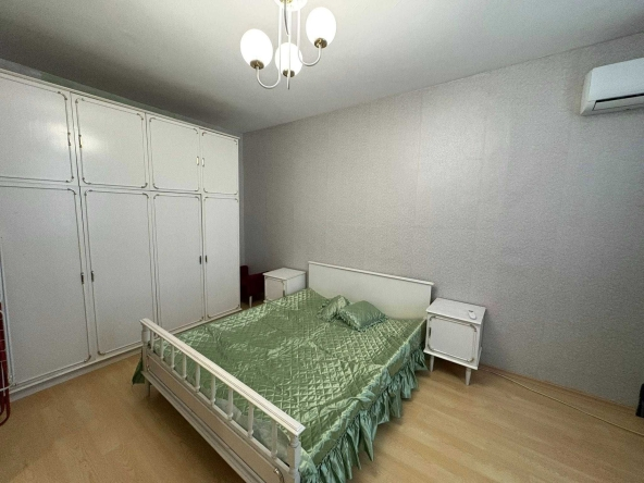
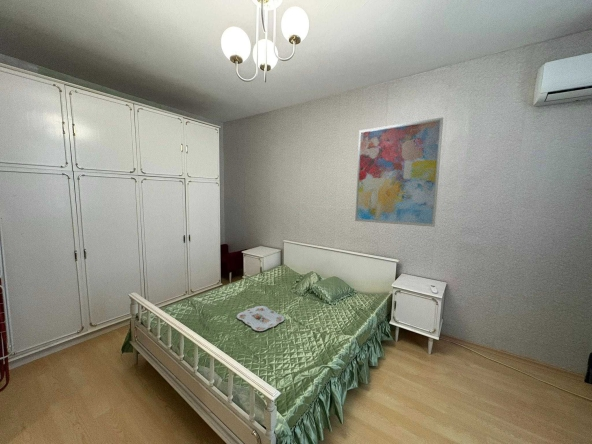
+ serving tray (260, 317)
+ wall art (394, 175)
